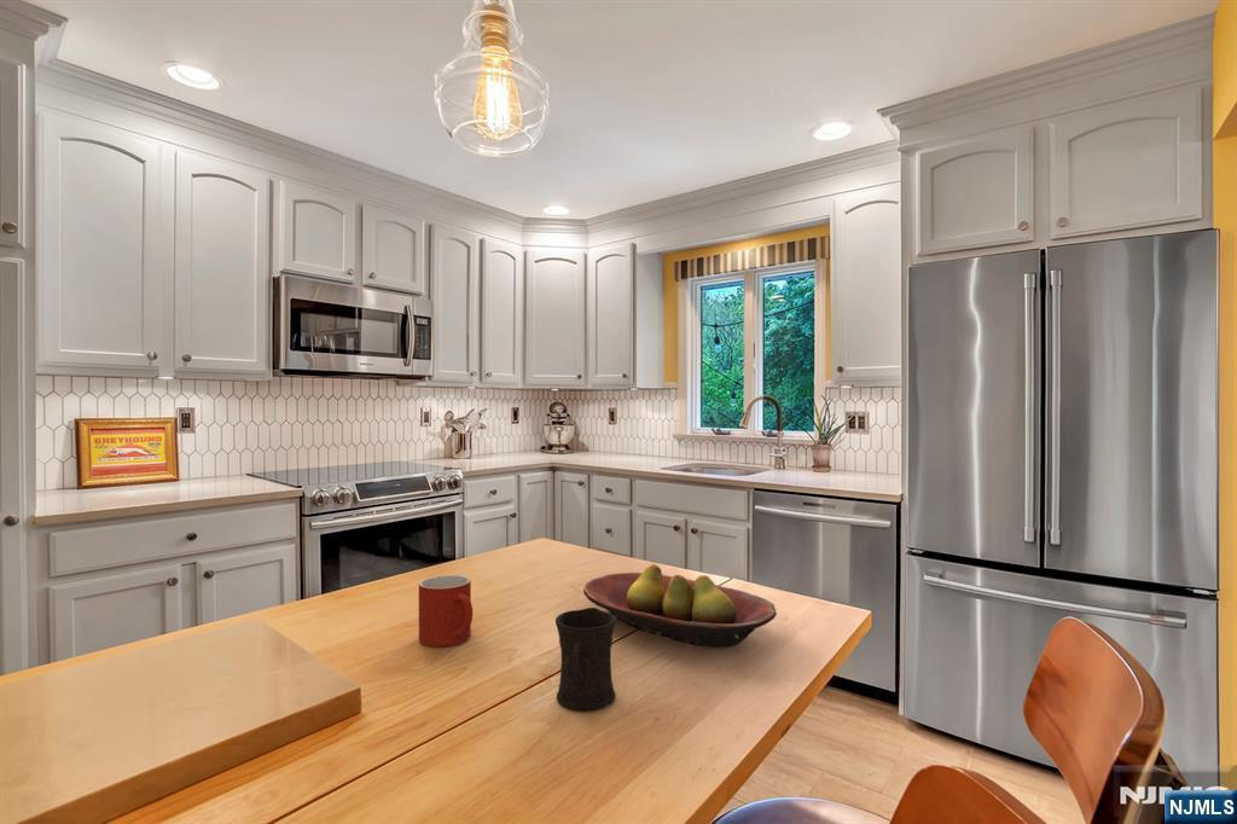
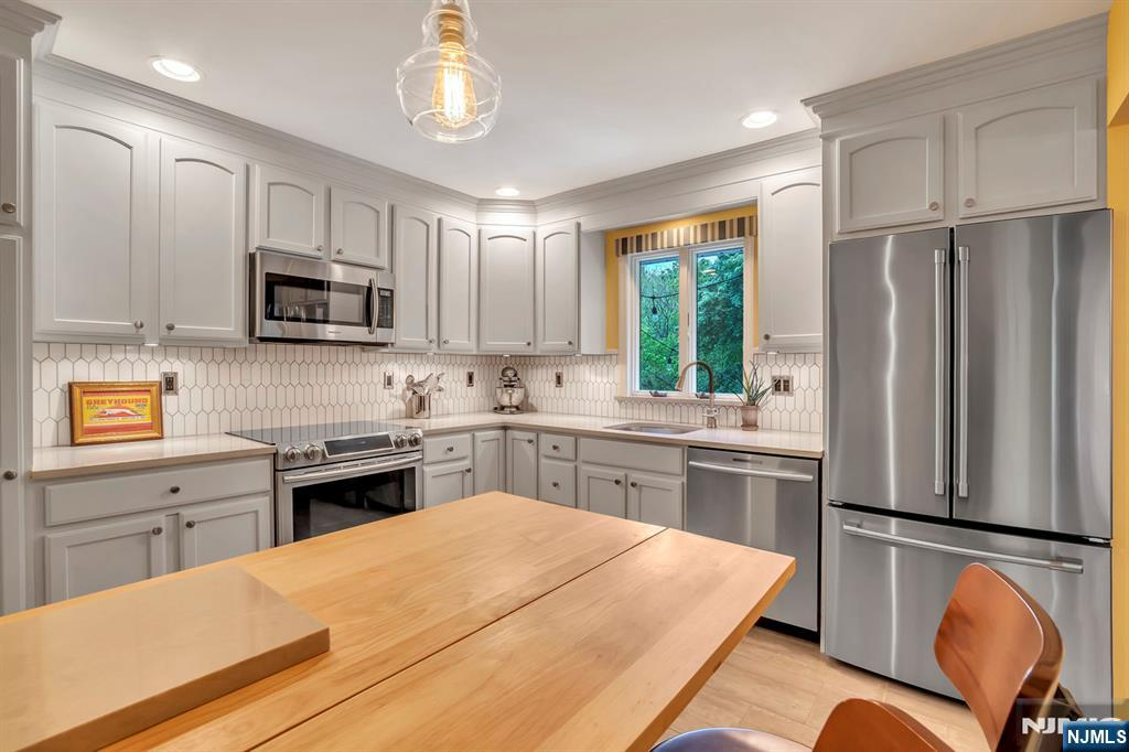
- mug (585, 658)
- fruit bowl (674, 598)
- mug (452, 611)
